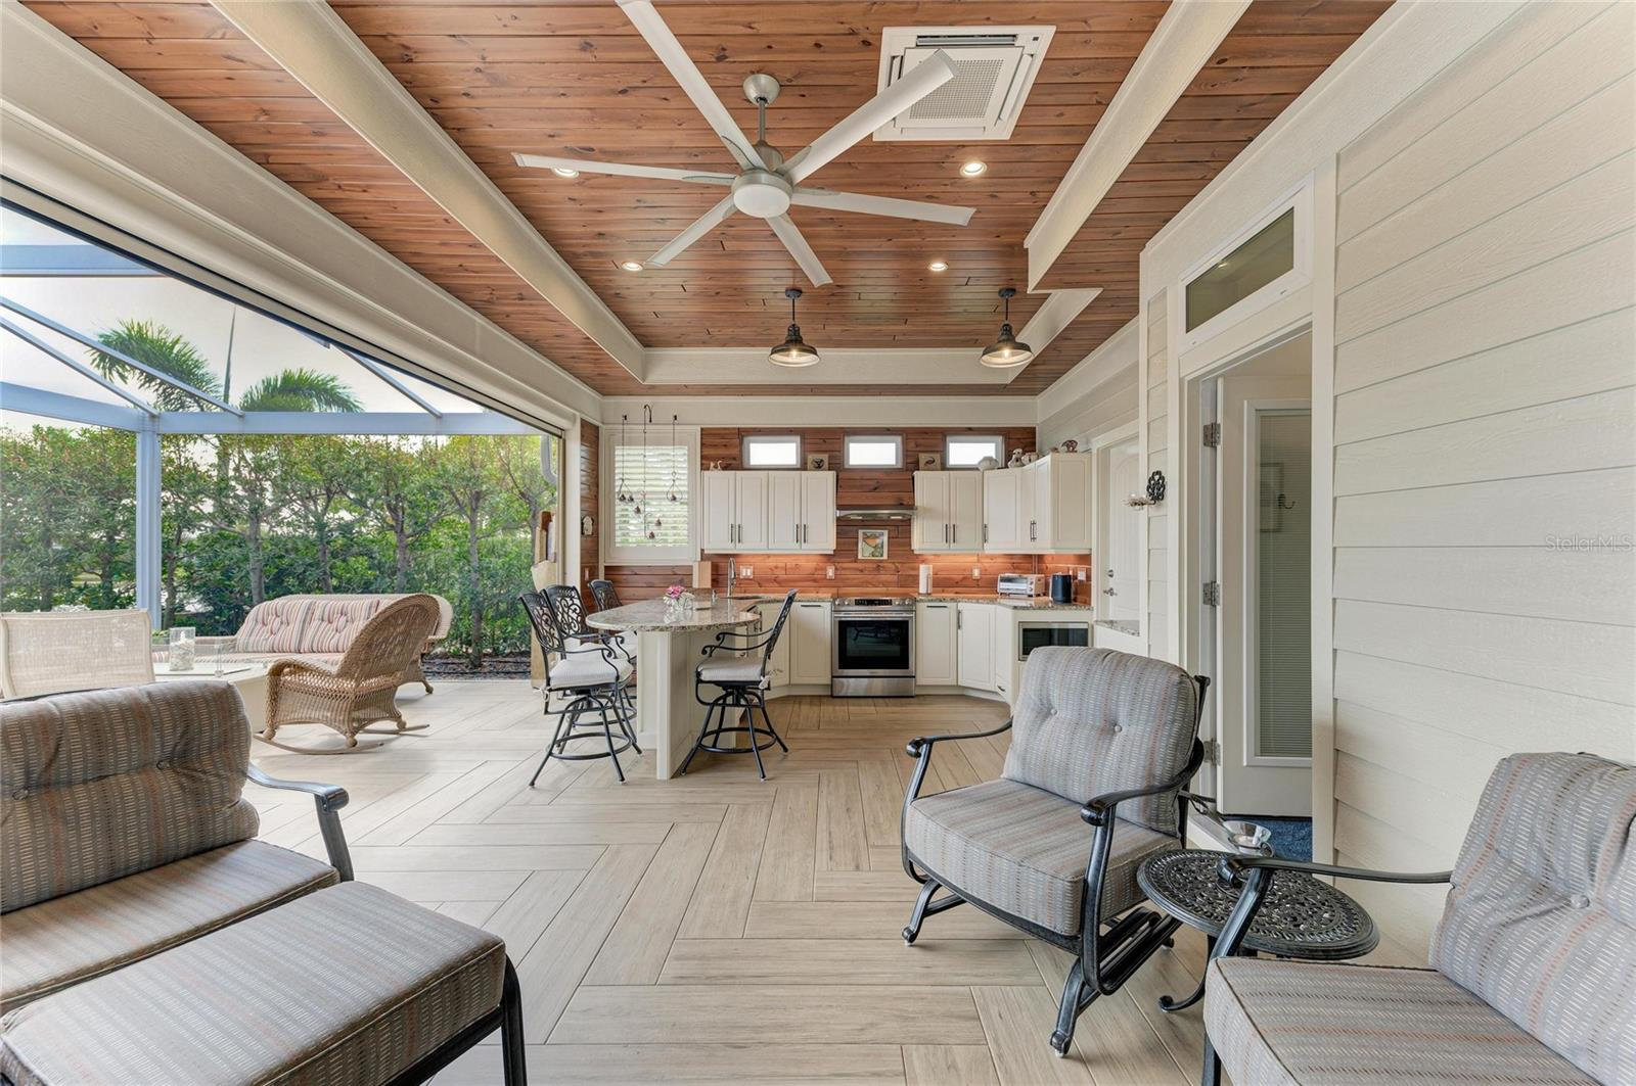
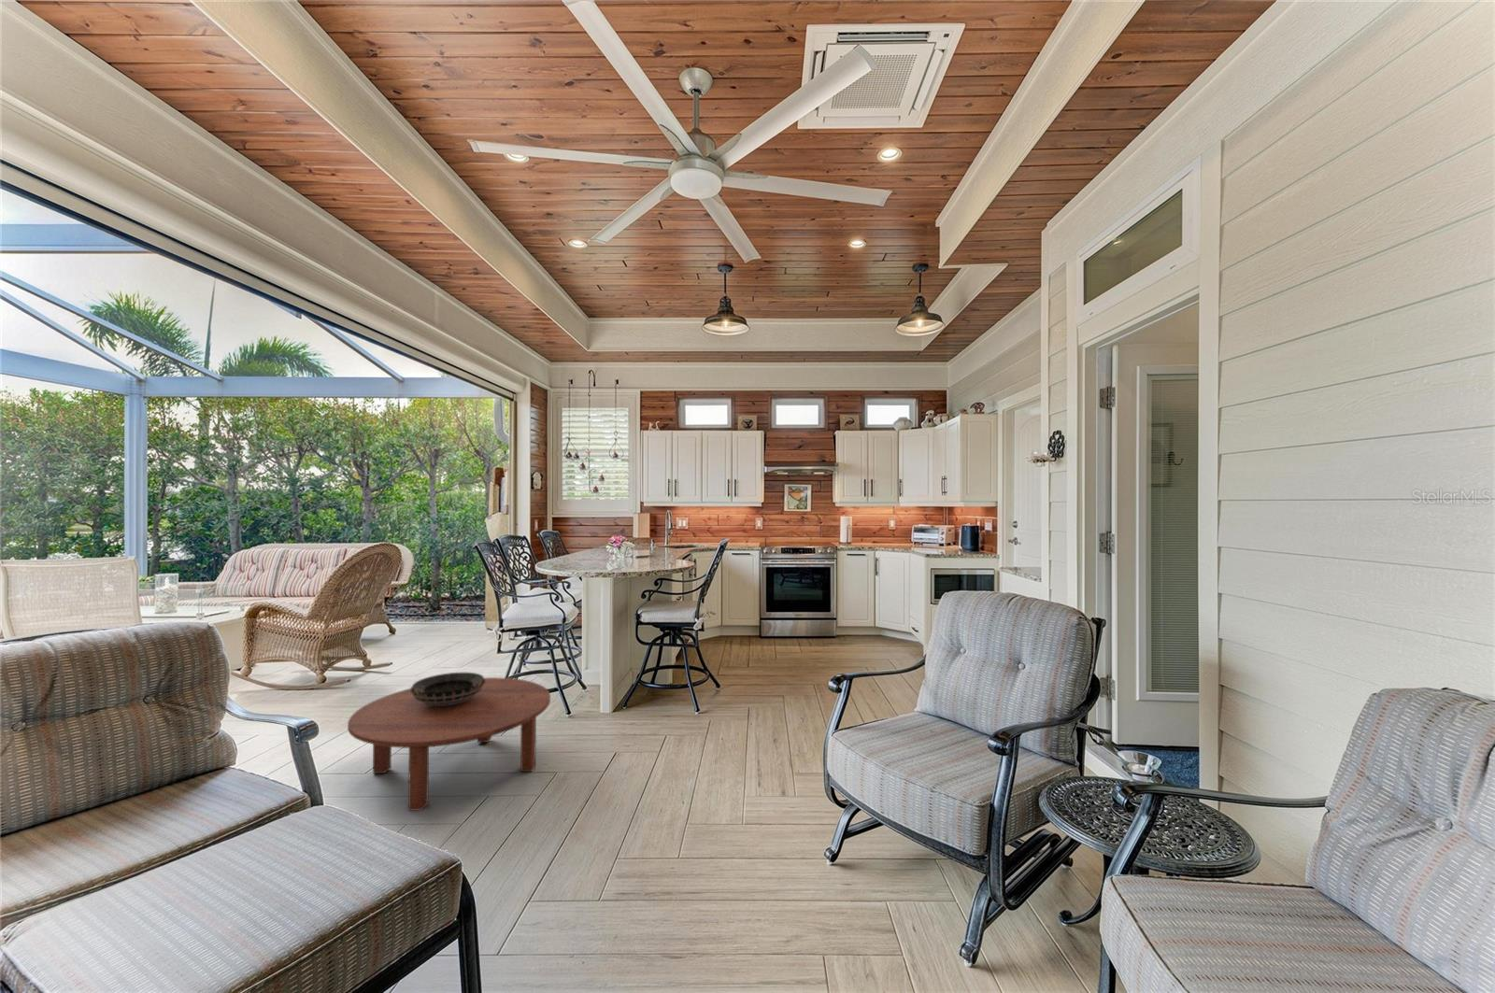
+ coffee table (455, 737)
+ decorative bowl (450, 690)
